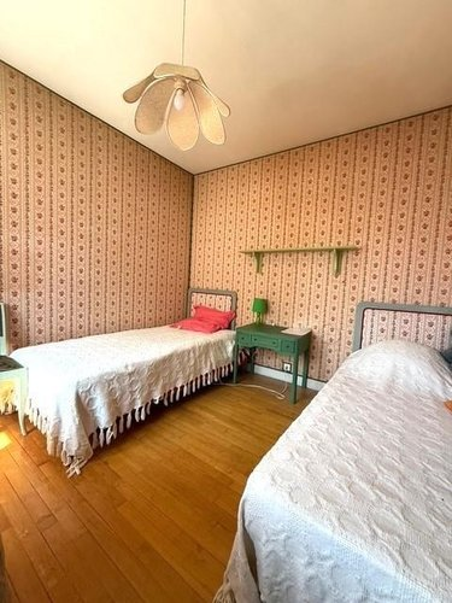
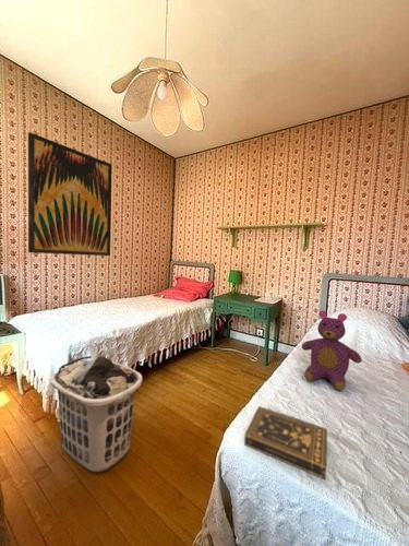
+ wall art (74, 203)
+ clothes hamper (97, 404)
+ teddy bear (328, 346)
+ book (286, 437)
